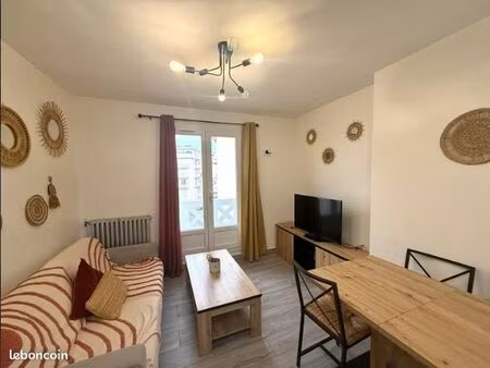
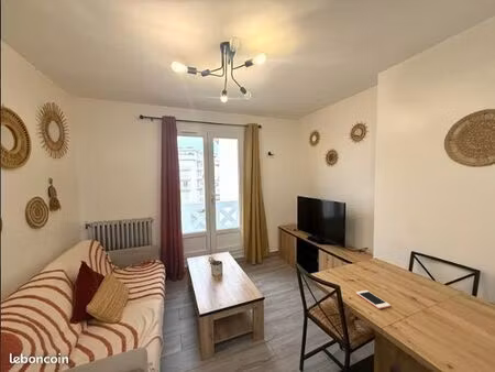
+ cell phone (372, 298)
